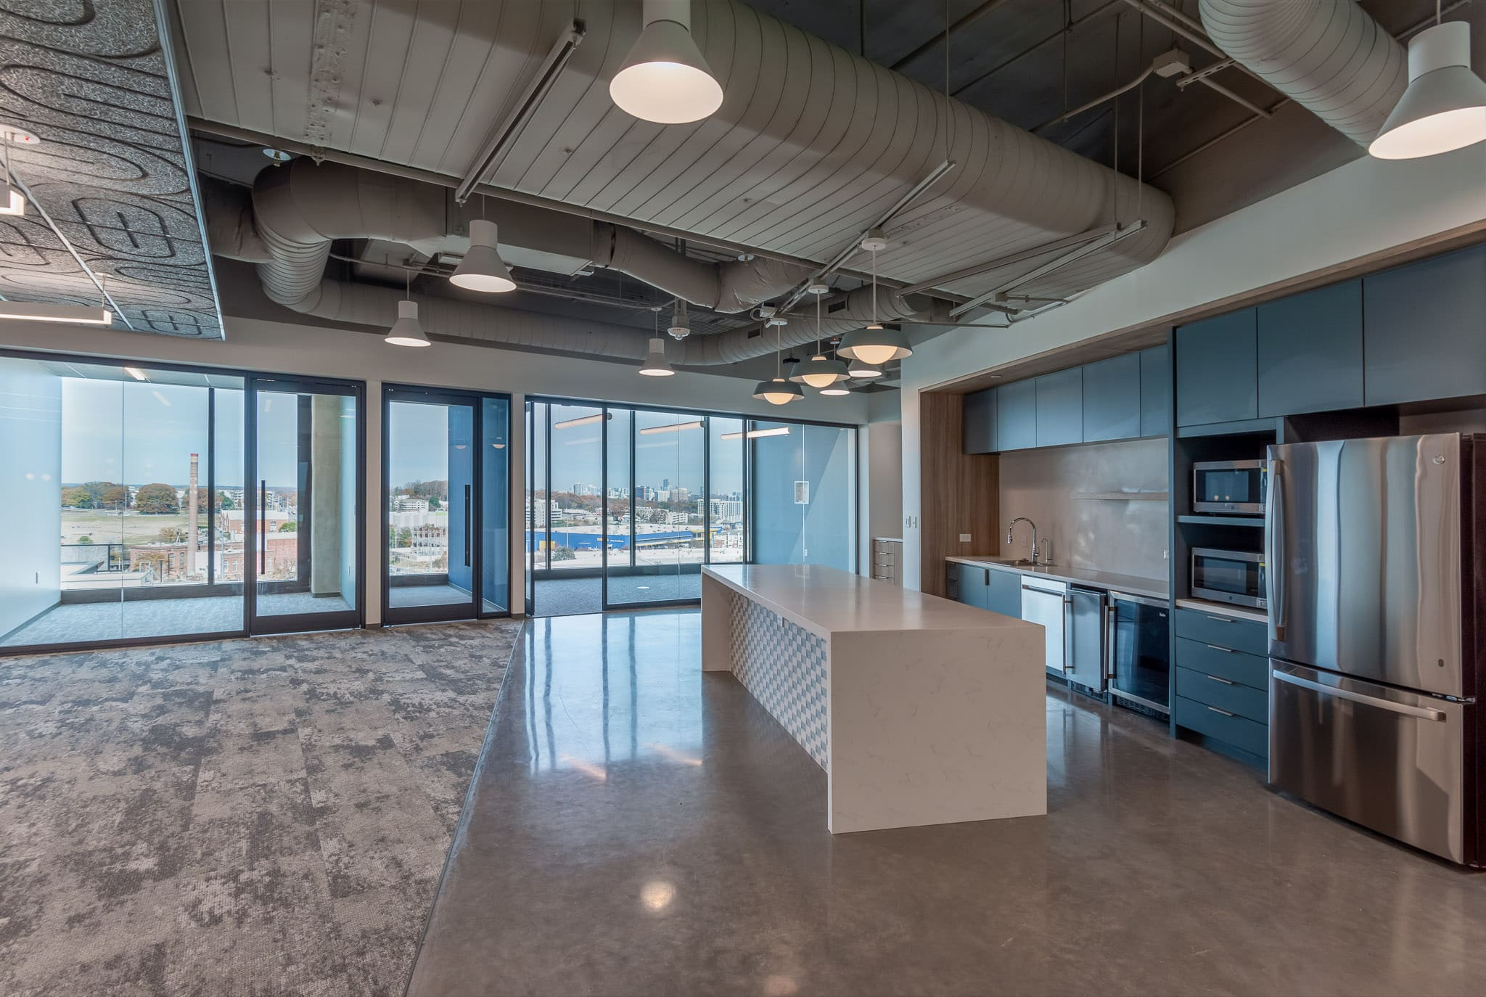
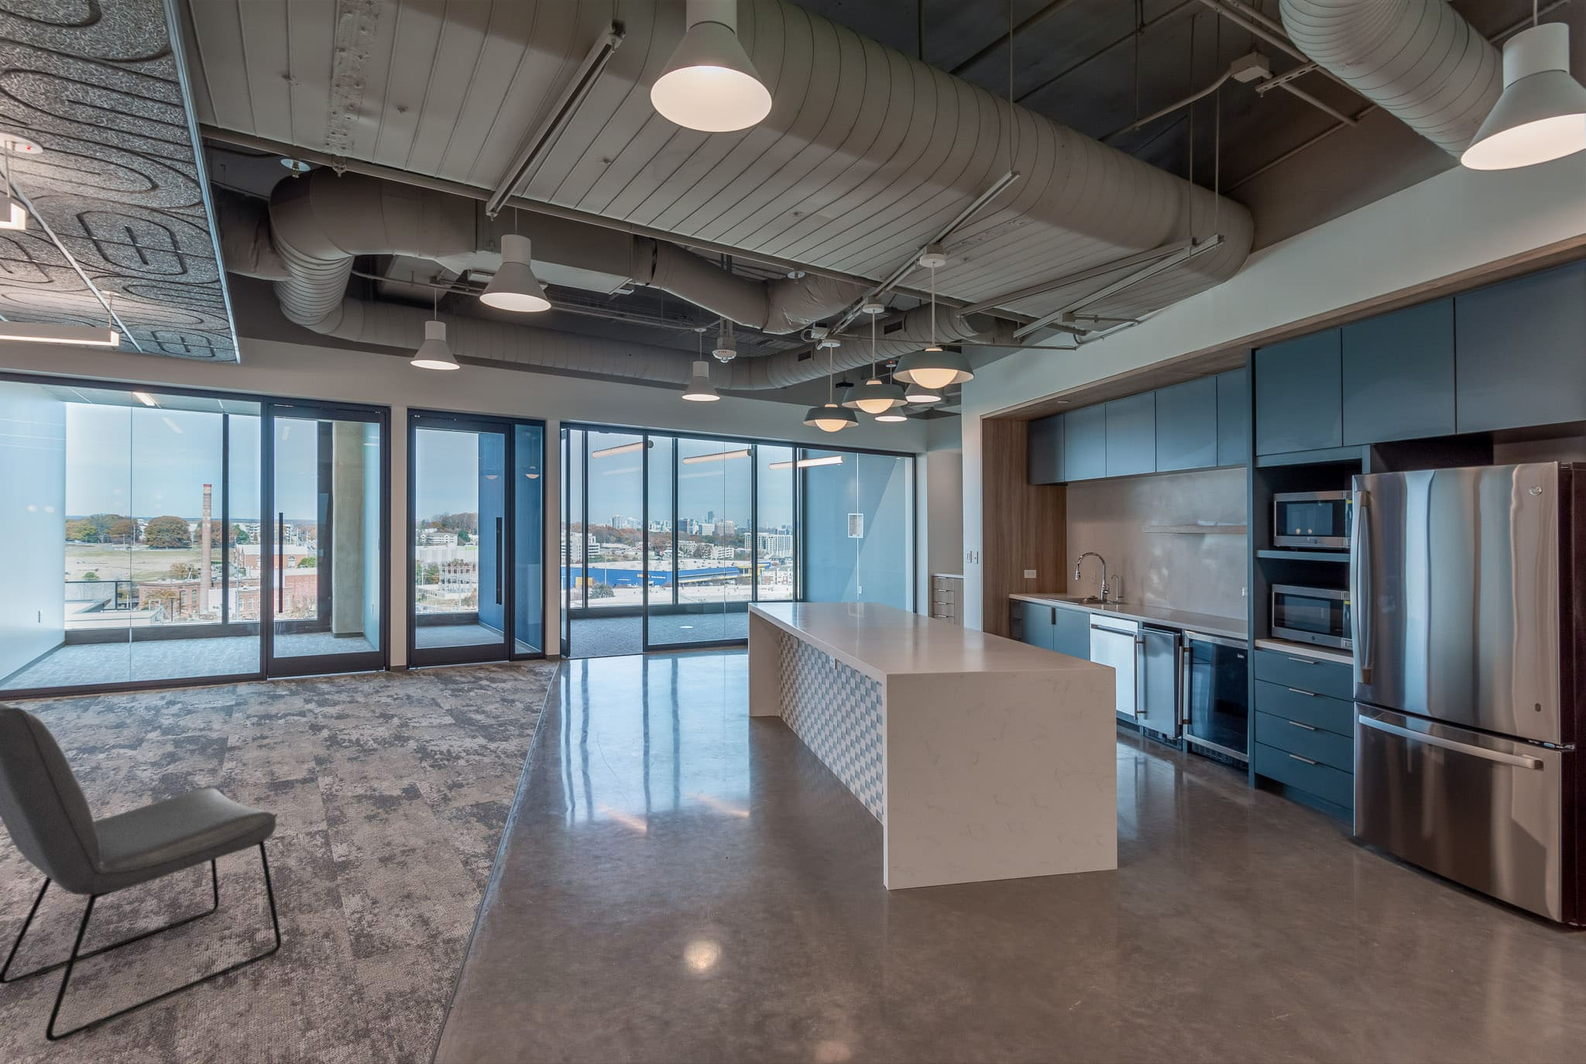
+ chair (126, 829)
